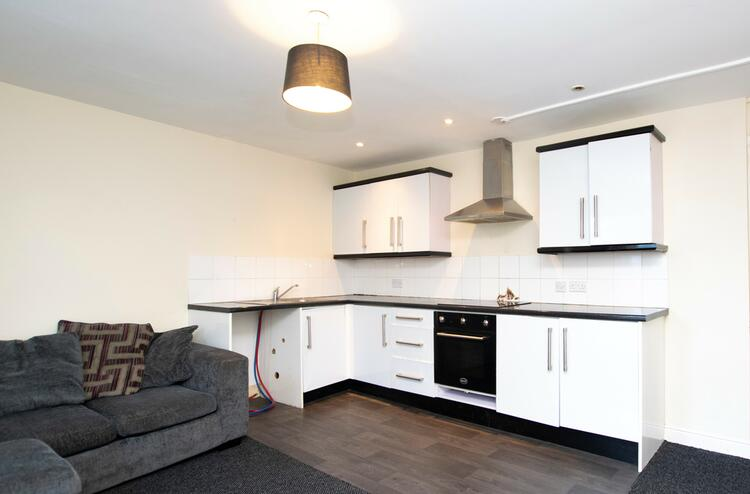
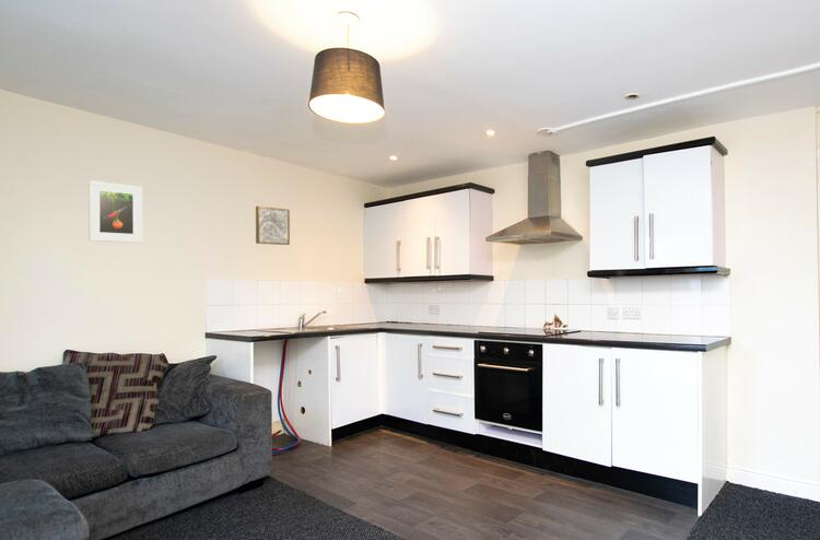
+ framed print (116, 212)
+ wall art (272, 225)
